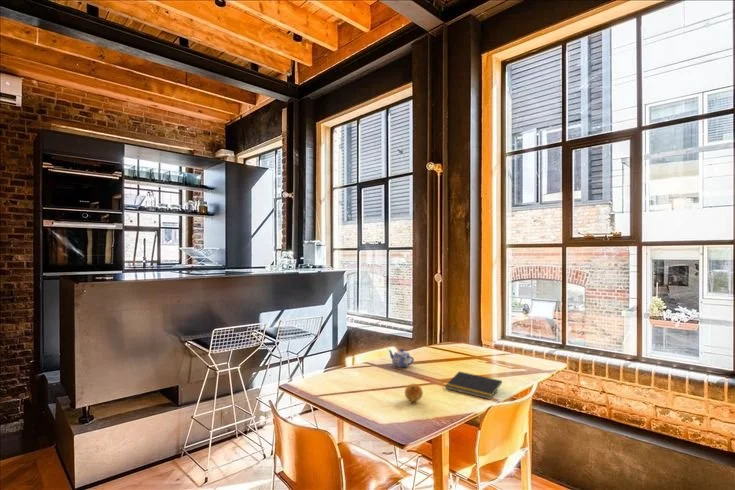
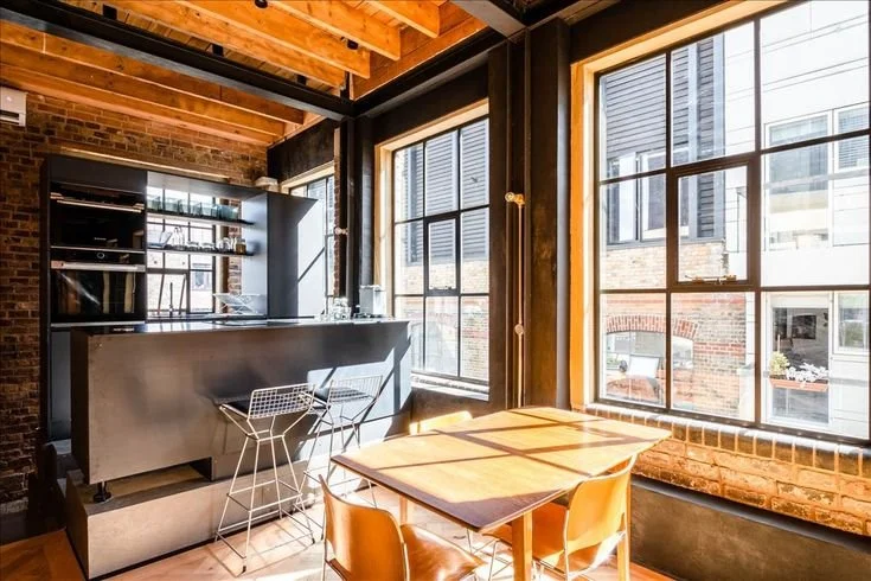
- notepad (473, 384)
- fruit (413, 392)
- teapot (400, 357)
